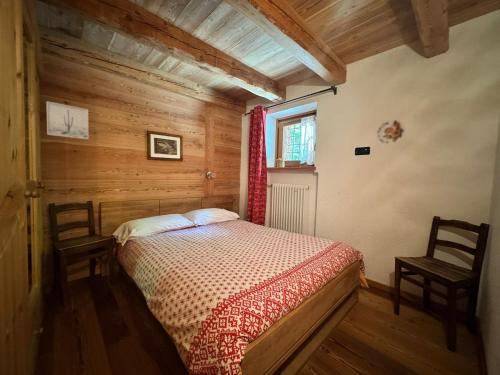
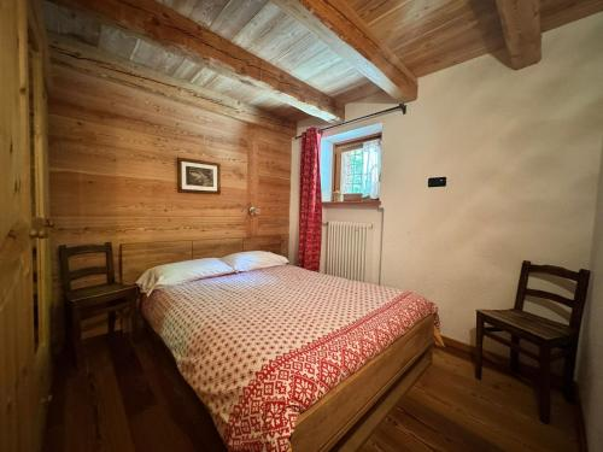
- decorative plate (390, 132)
- wall art (68, 121)
